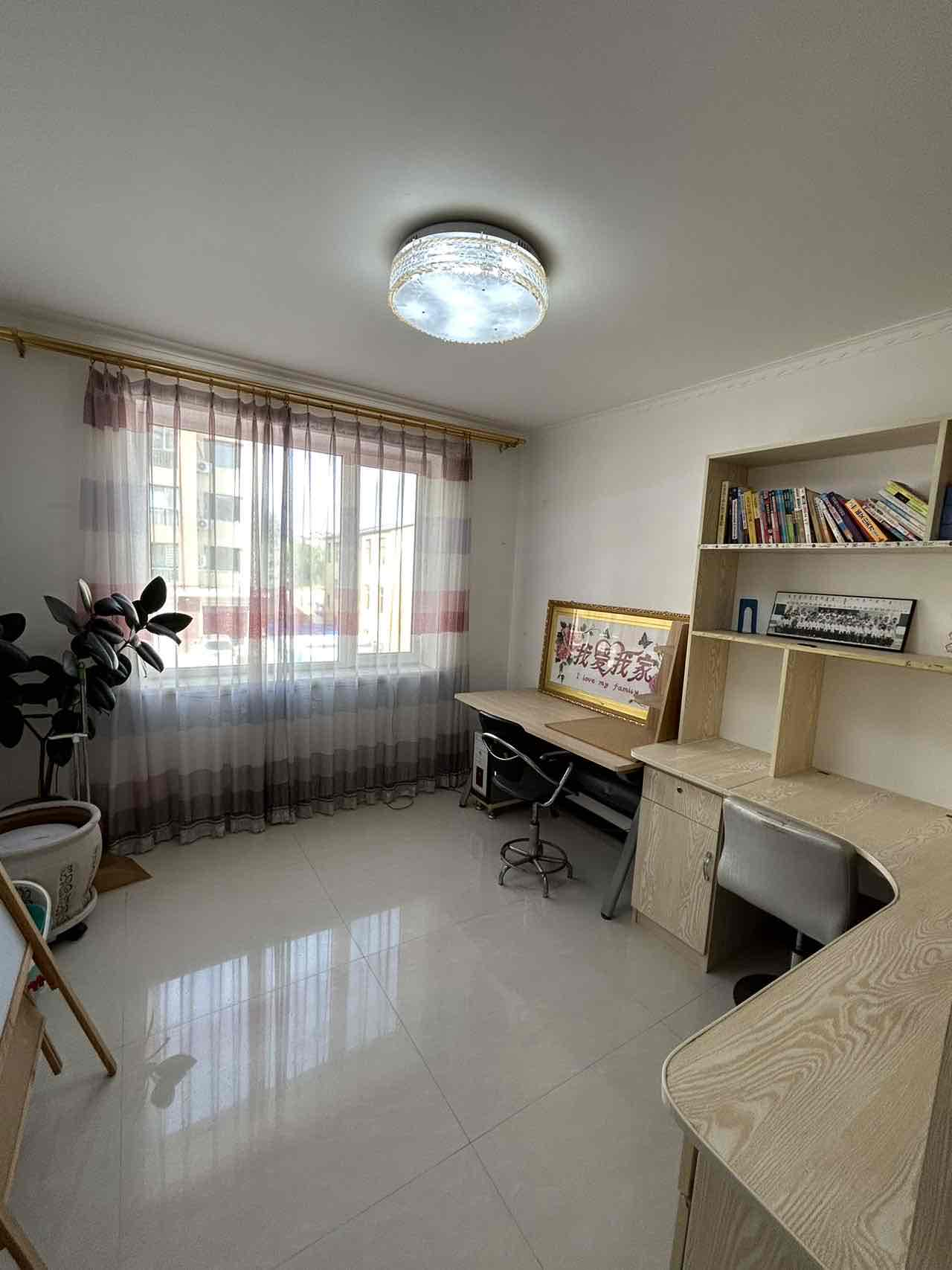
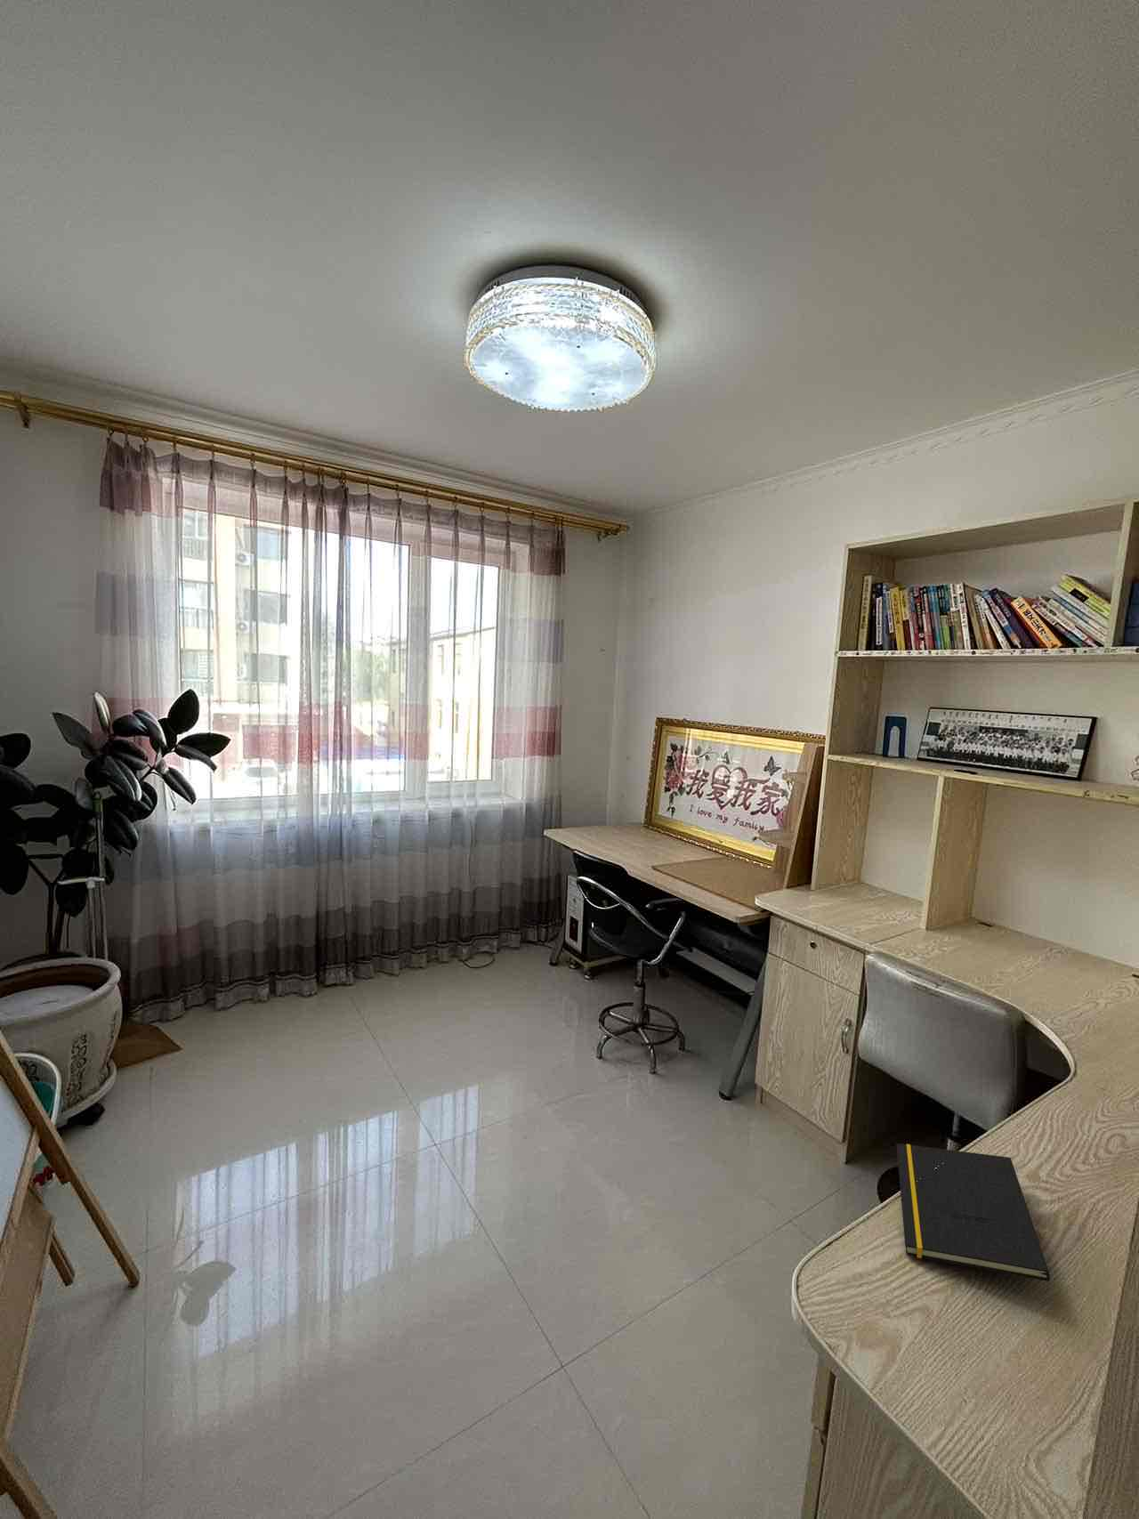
+ notepad (962, 1202)
